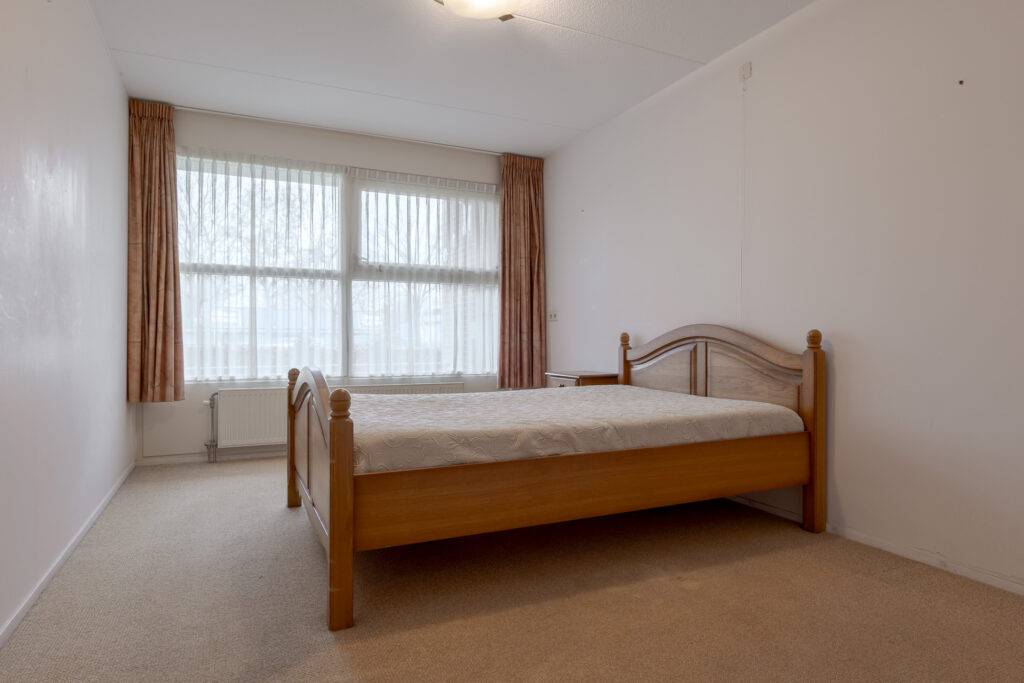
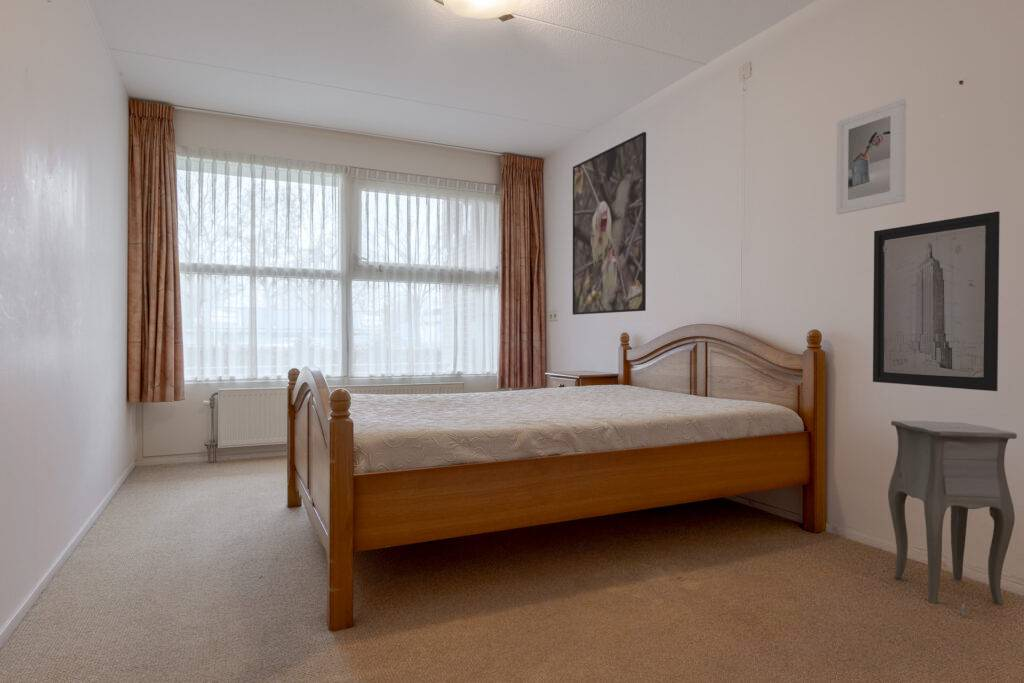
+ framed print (869, 159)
+ side table (947, 507)
+ wall art (930, 304)
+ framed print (605, 232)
